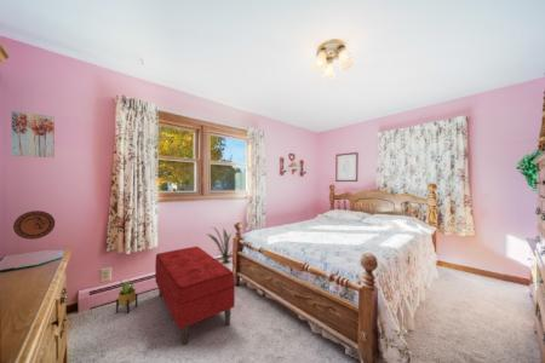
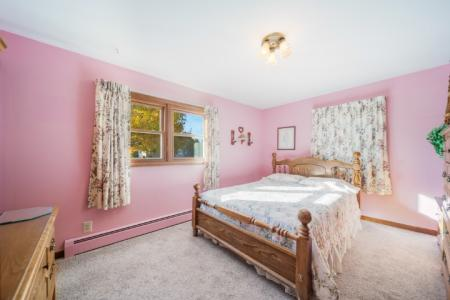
- house plant (223, 249)
- bench (190, 284)
- decorative plate (35, 224)
- potted plant (126, 294)
- wall art (34, 134)
